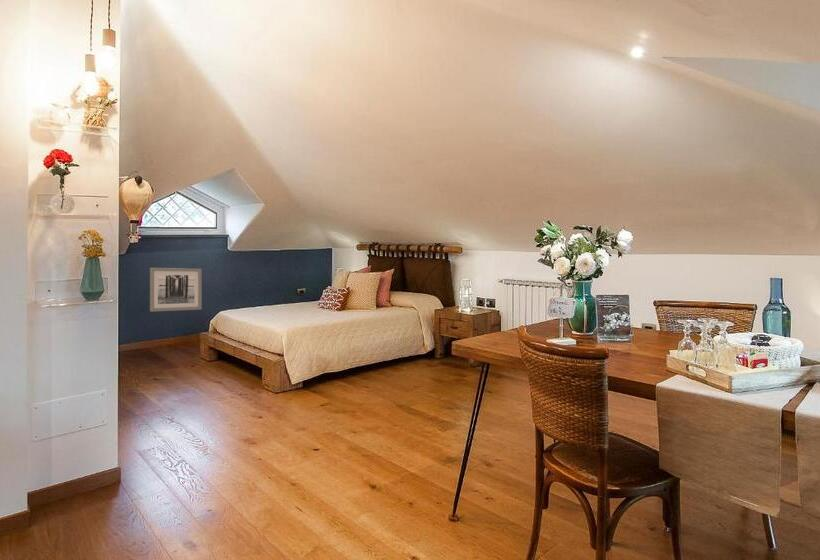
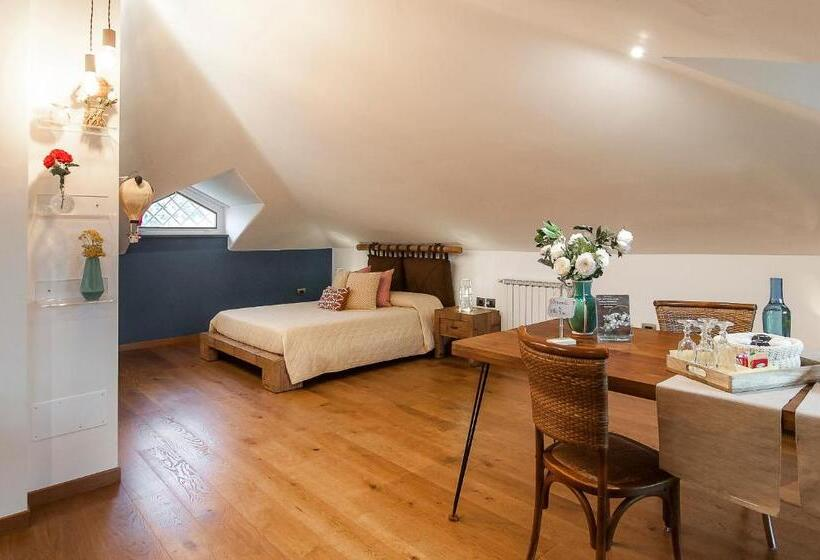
- wall art (176, 289)
